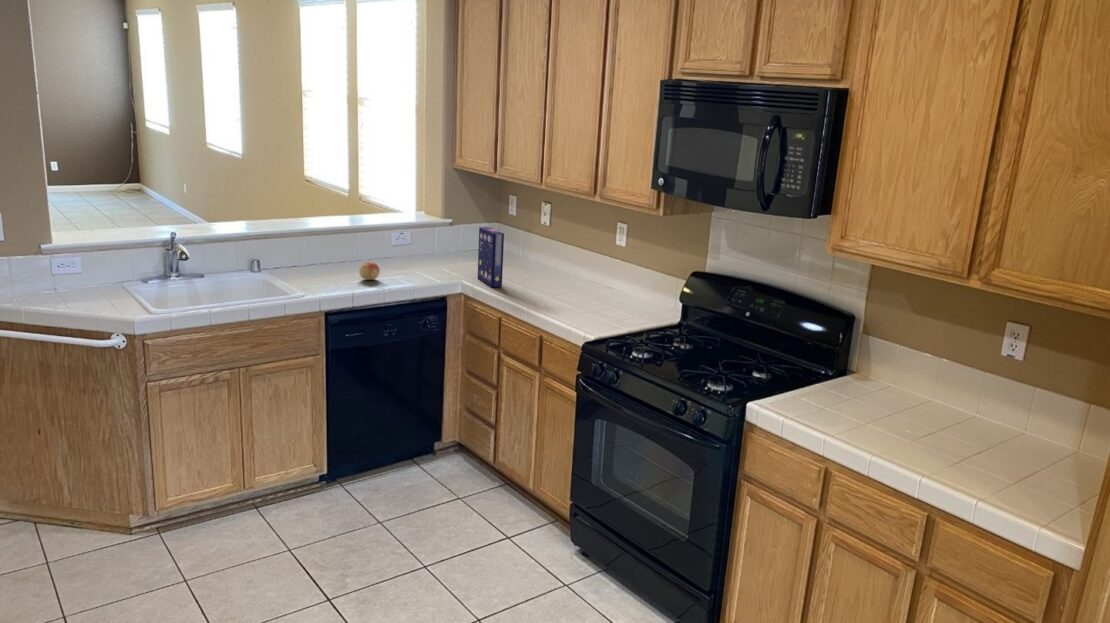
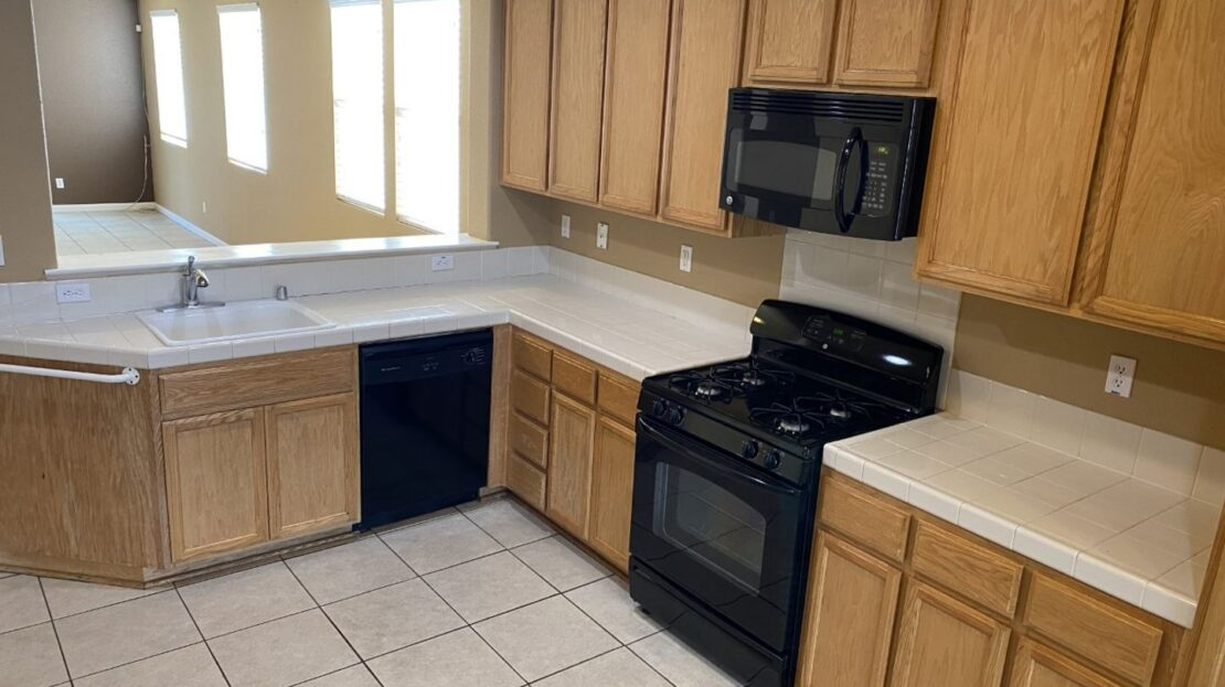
- cereal box (490, 256)
- fruit (369, 271)
